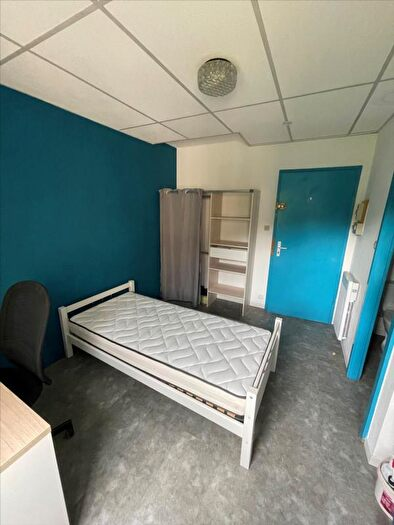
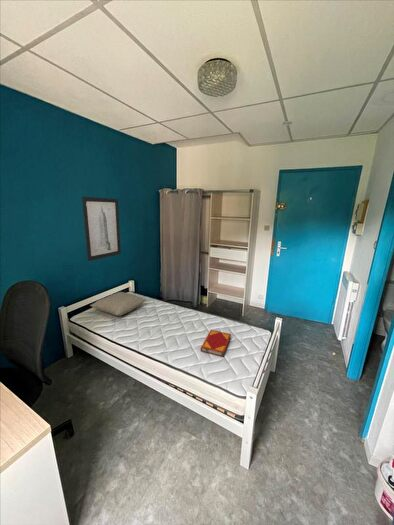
+ pillow (119, 302)
+ hardback book (216, 342)
+ wall art (103, 228)
